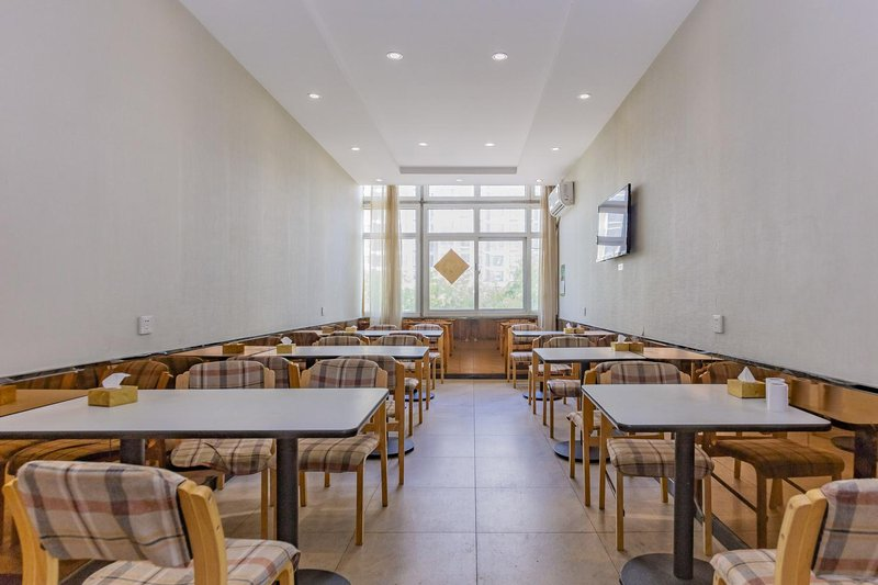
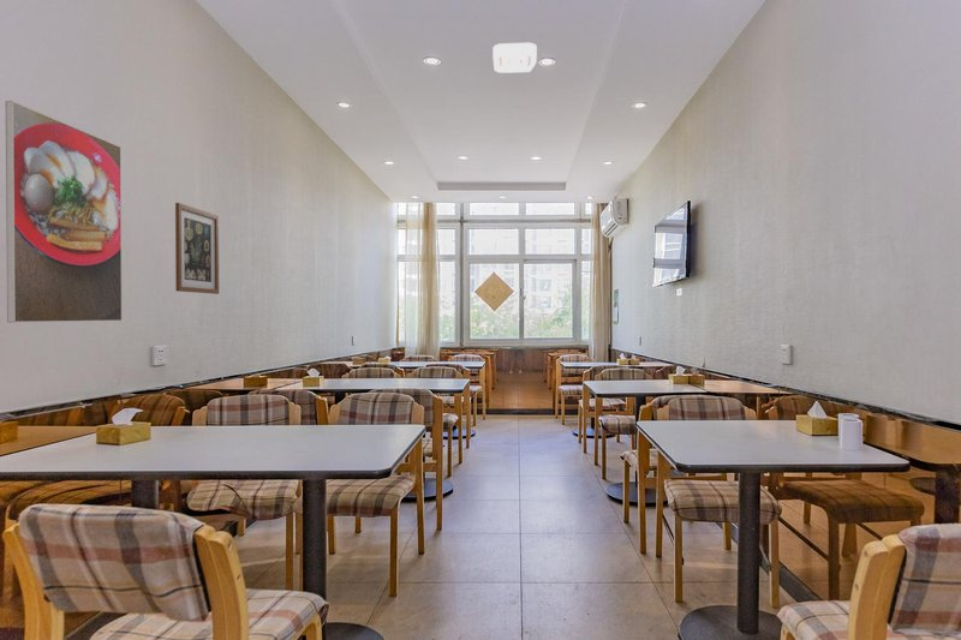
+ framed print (70, 223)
+ wall art (198, 251)
+ ceiling light (514, 56)
